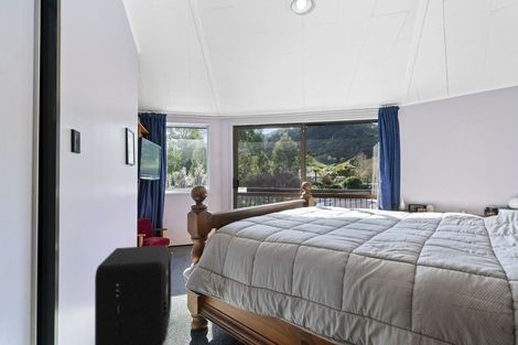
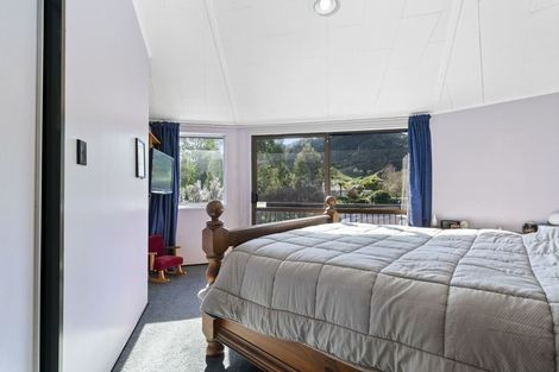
- air purifier (139, 293)
